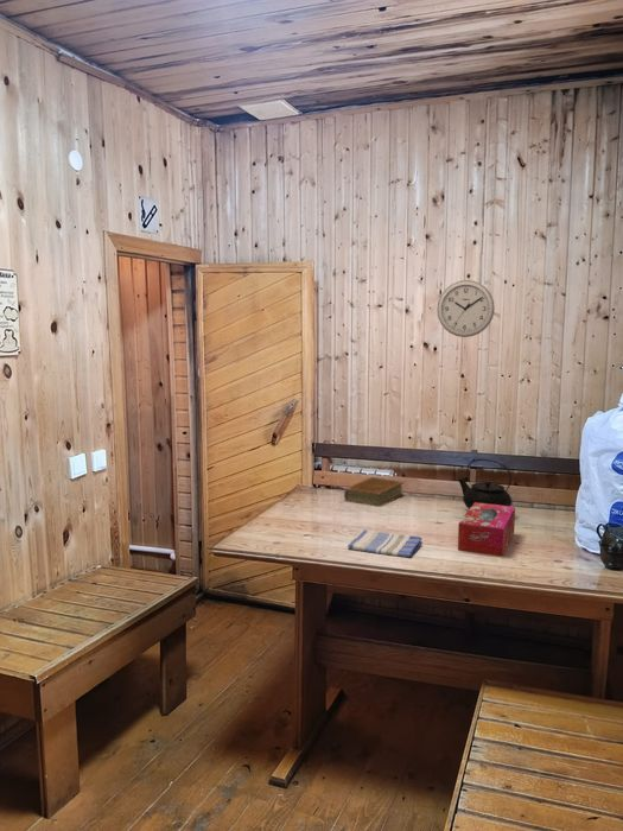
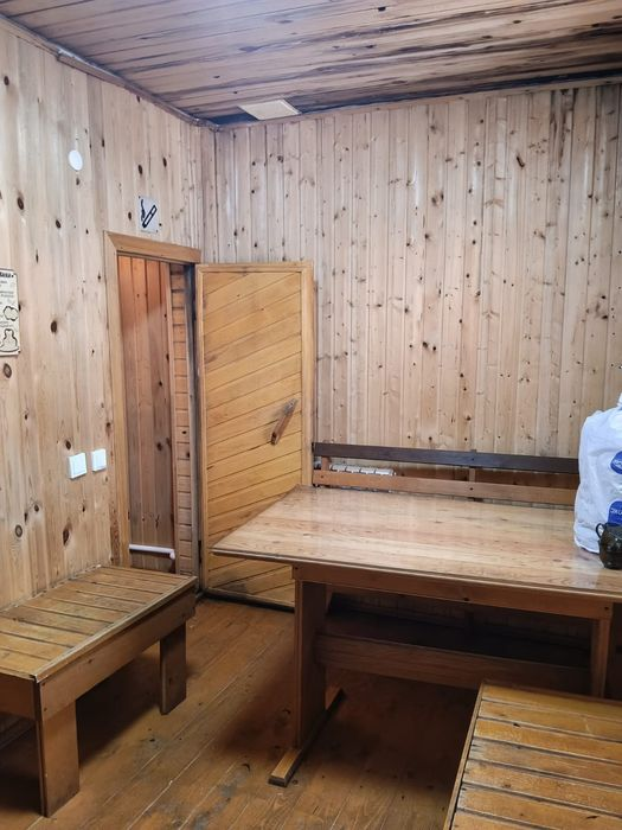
- dish towel (384, 543)
- wall clock (465, 309)
- book (374, 490)
- tissue box (487, 527)
- teapot (483, 487)
